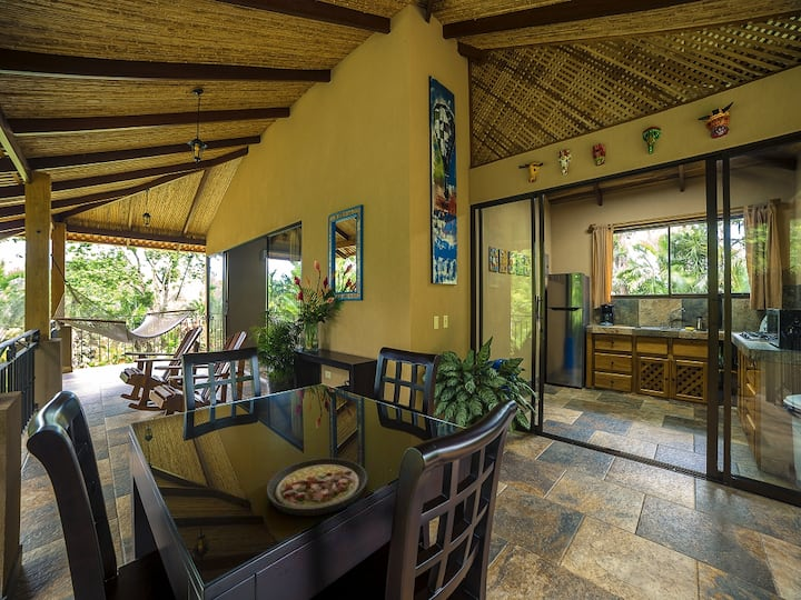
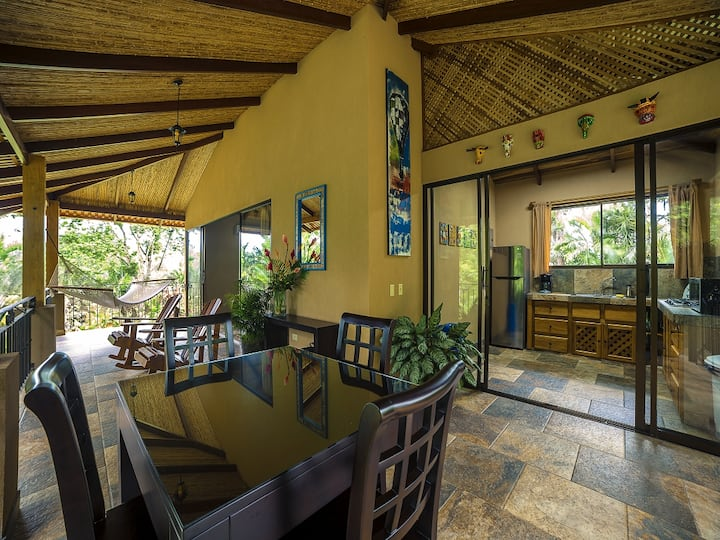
- plate (318, 482)
